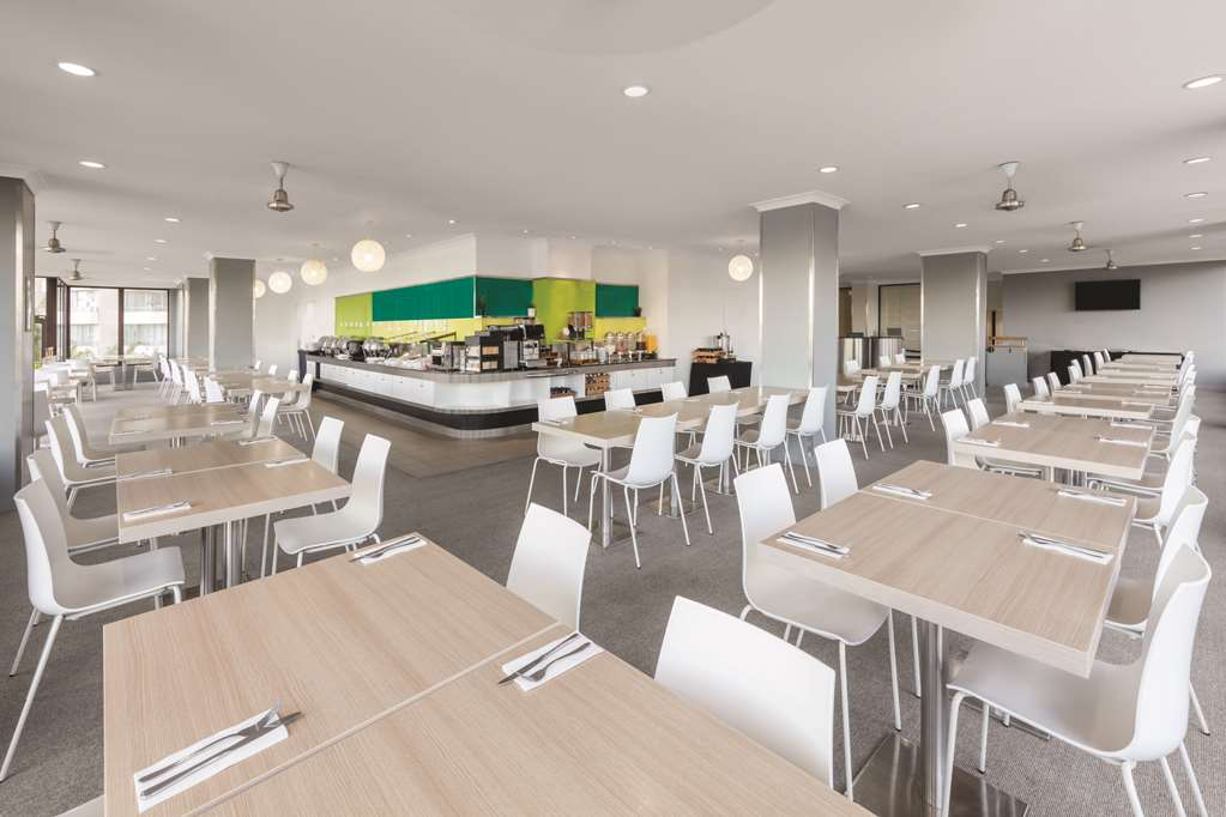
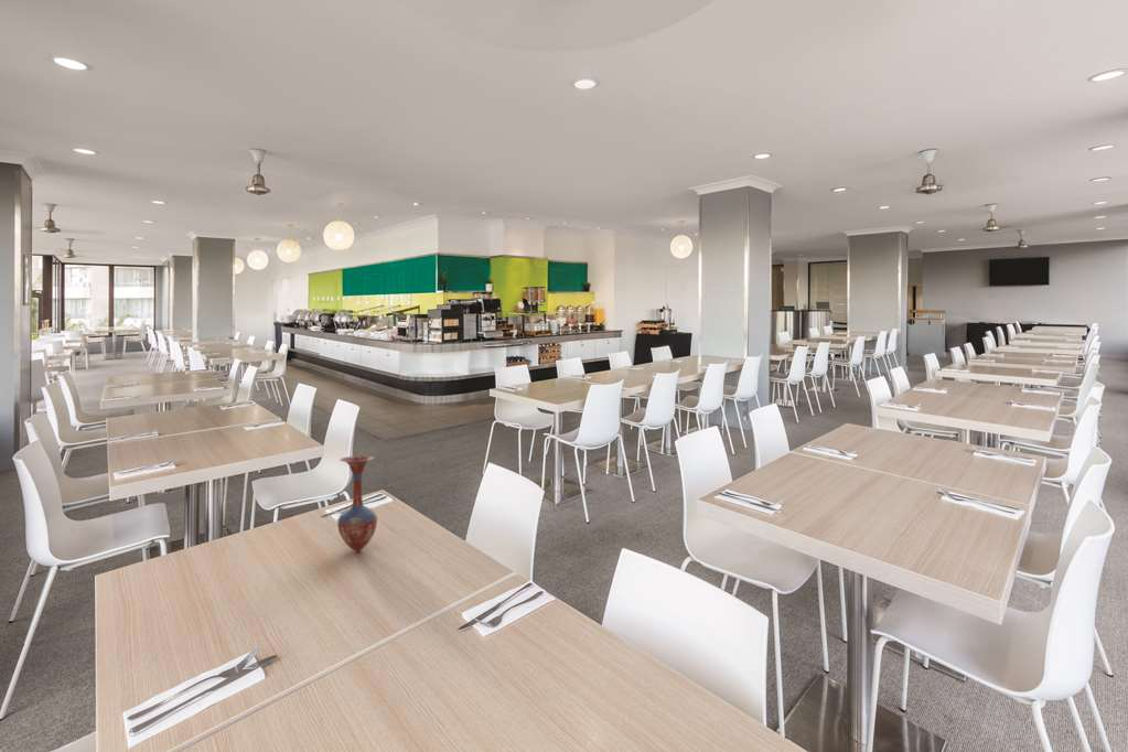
+ vase (357, 504)
